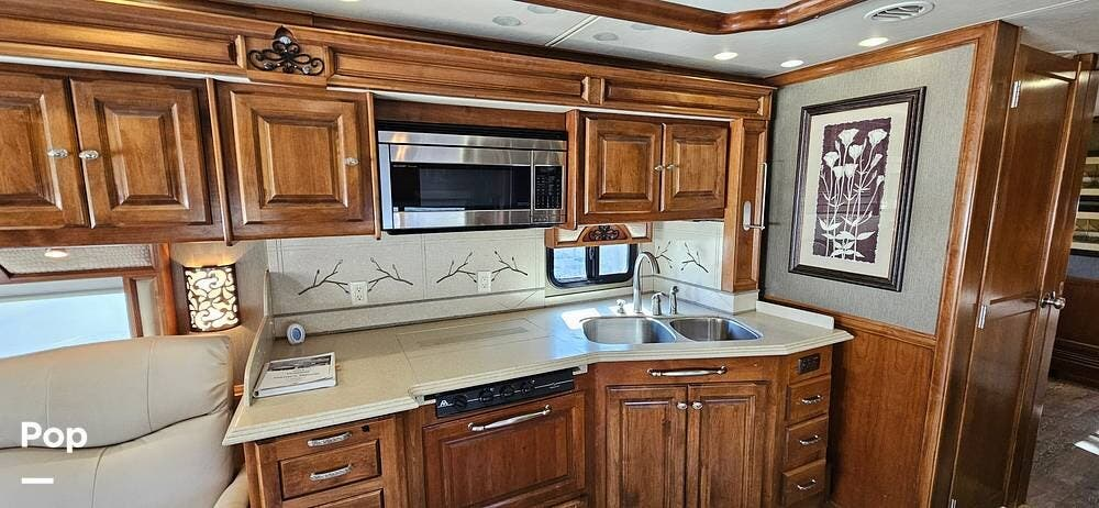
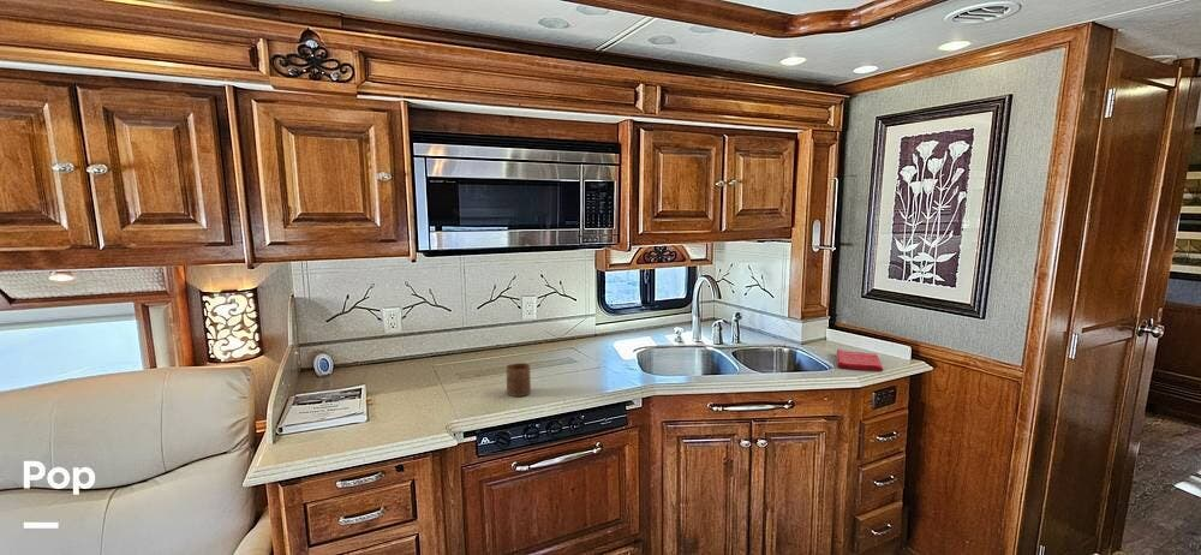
+ dish towel (858, 359)
+ cup (518, 378)
